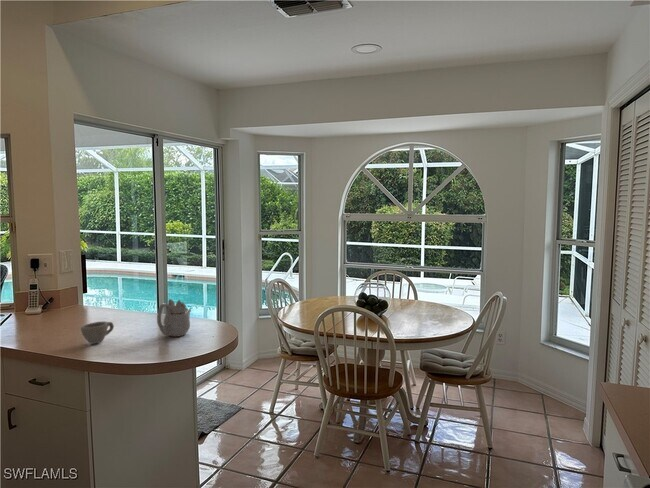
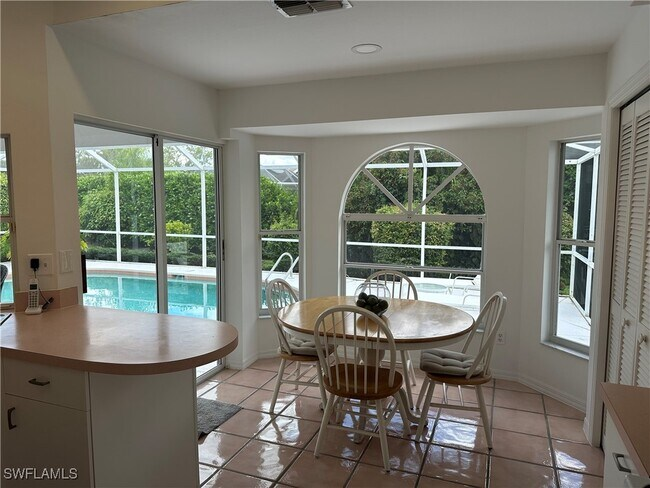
- teapot (175, 317)
- cup (98, 332)
